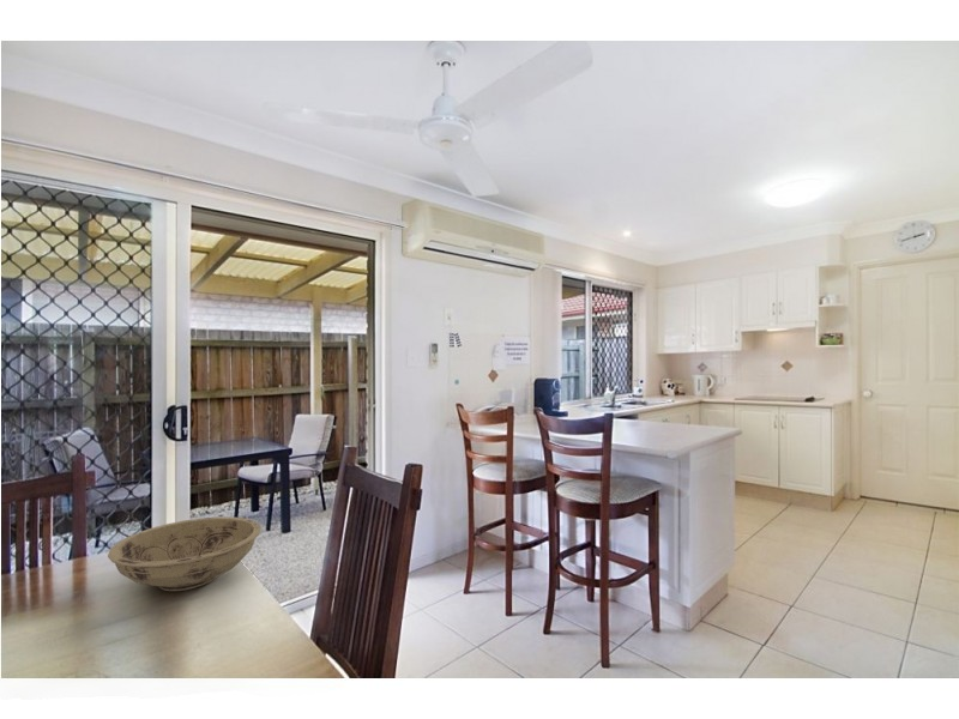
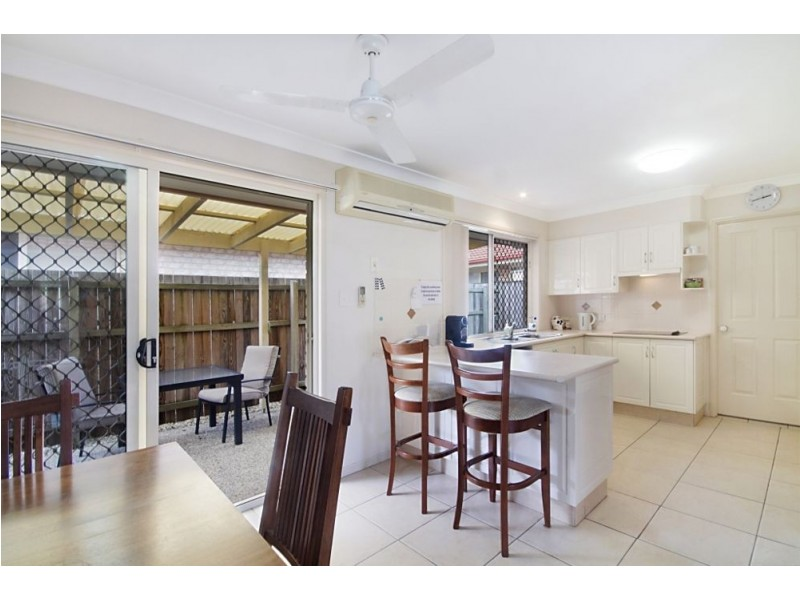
- bowl (189, 557)
